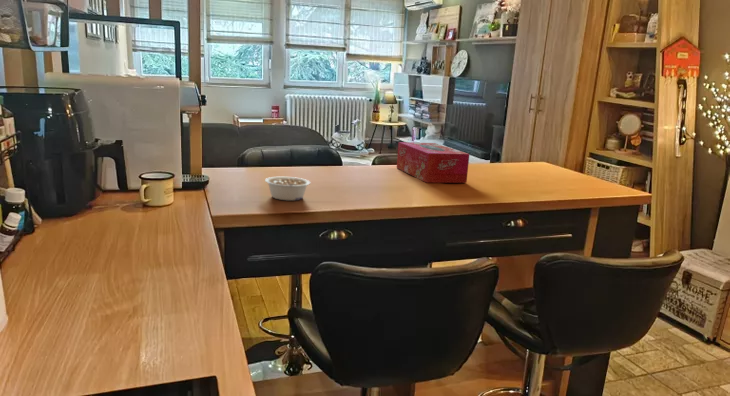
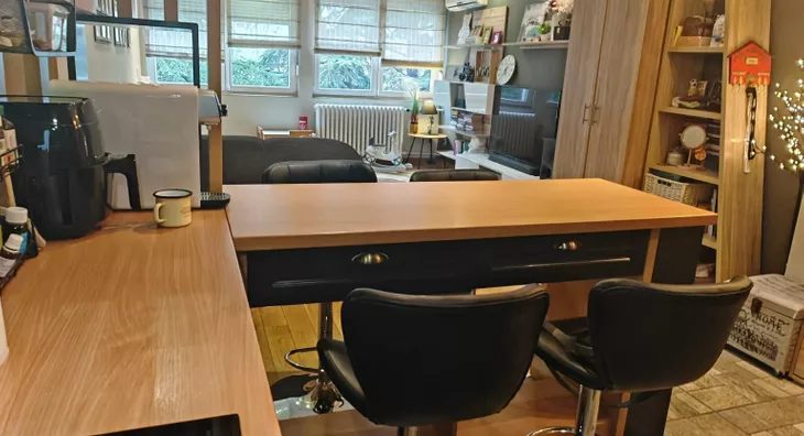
- tissue box (430, 161)
- legume (288, 187)
